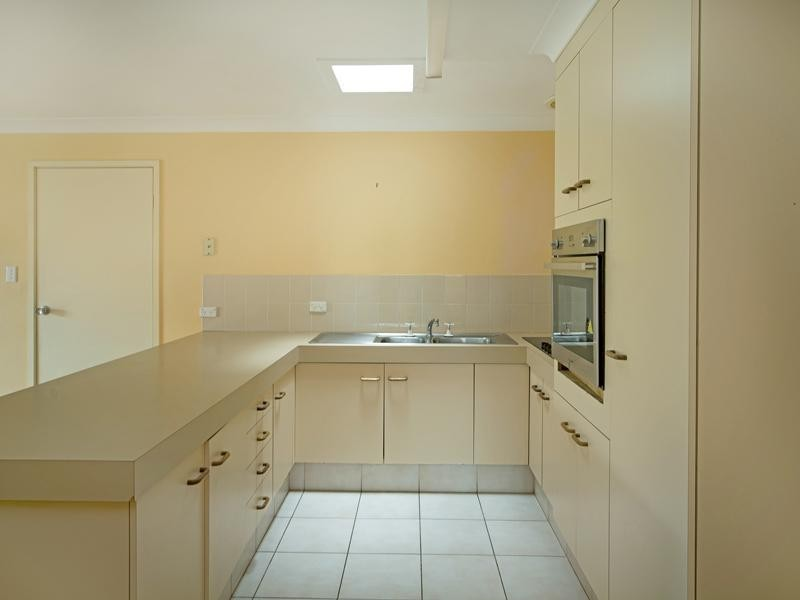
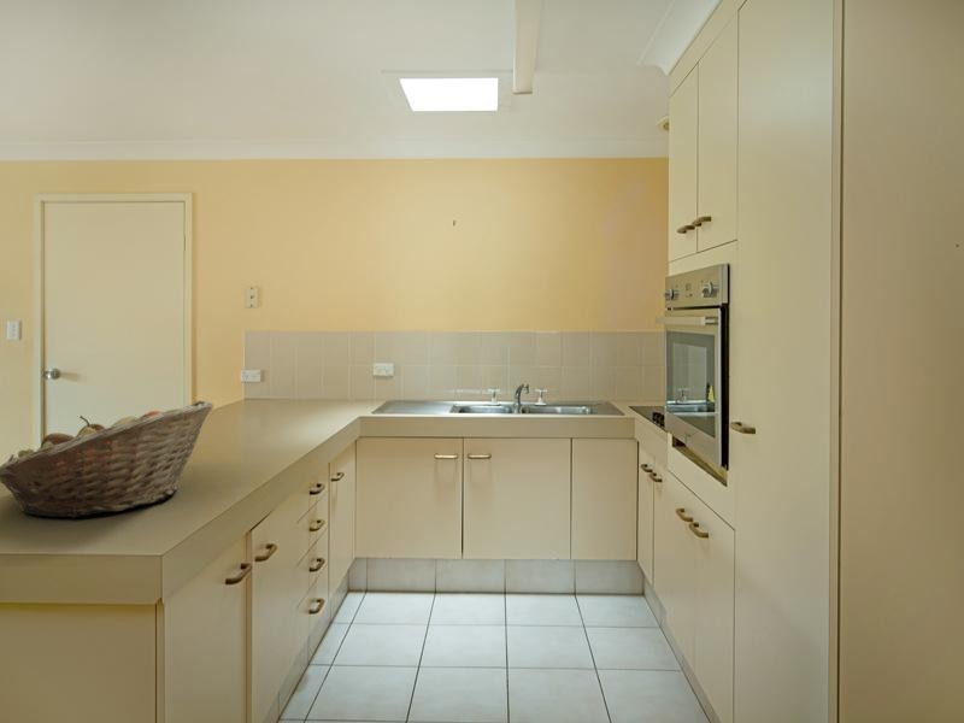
+ fruit basket (114, 451)
